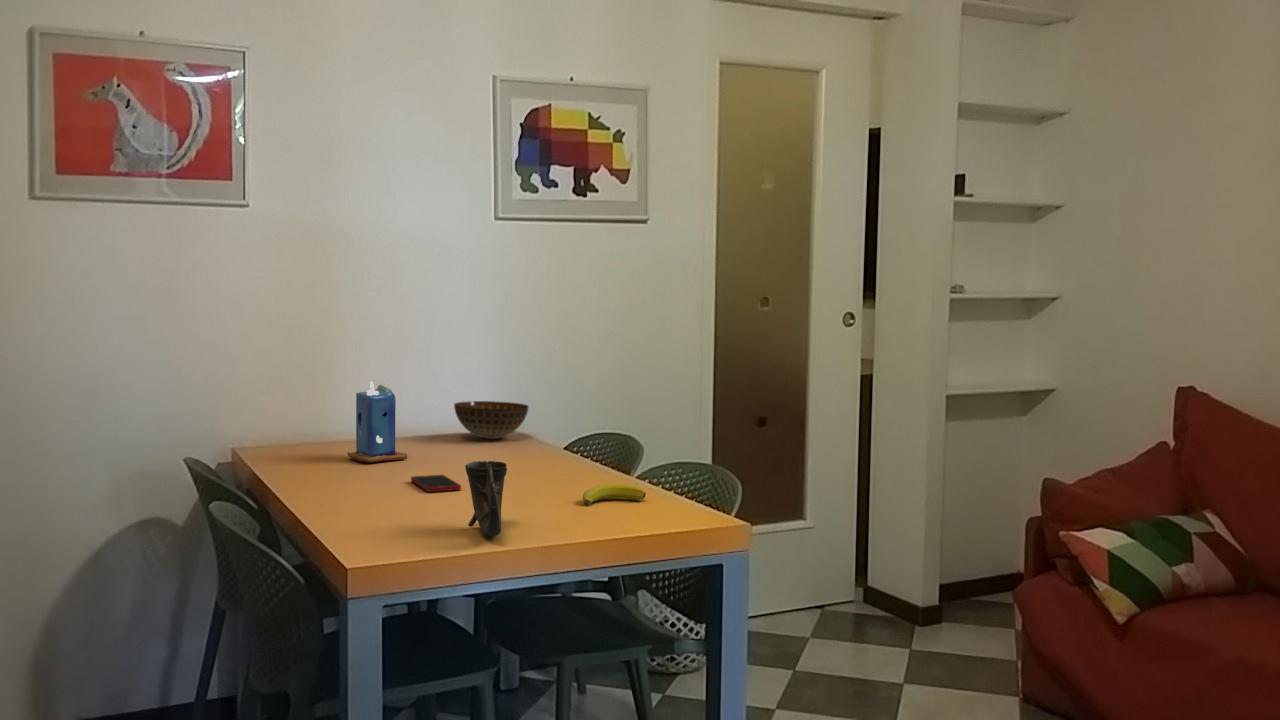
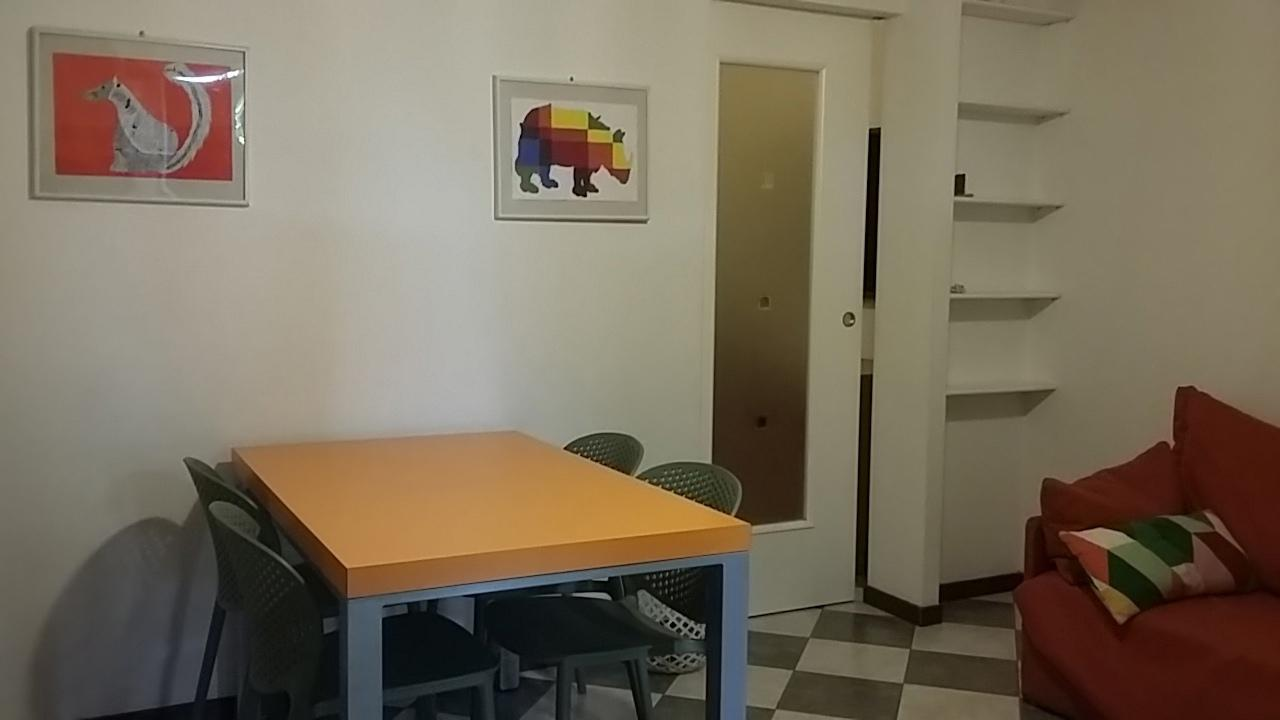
- bowl (491, 421)
- candle (377, 419)
- cell phone (435, 483)
- cup (489, 499)
- banana (611, 493)
